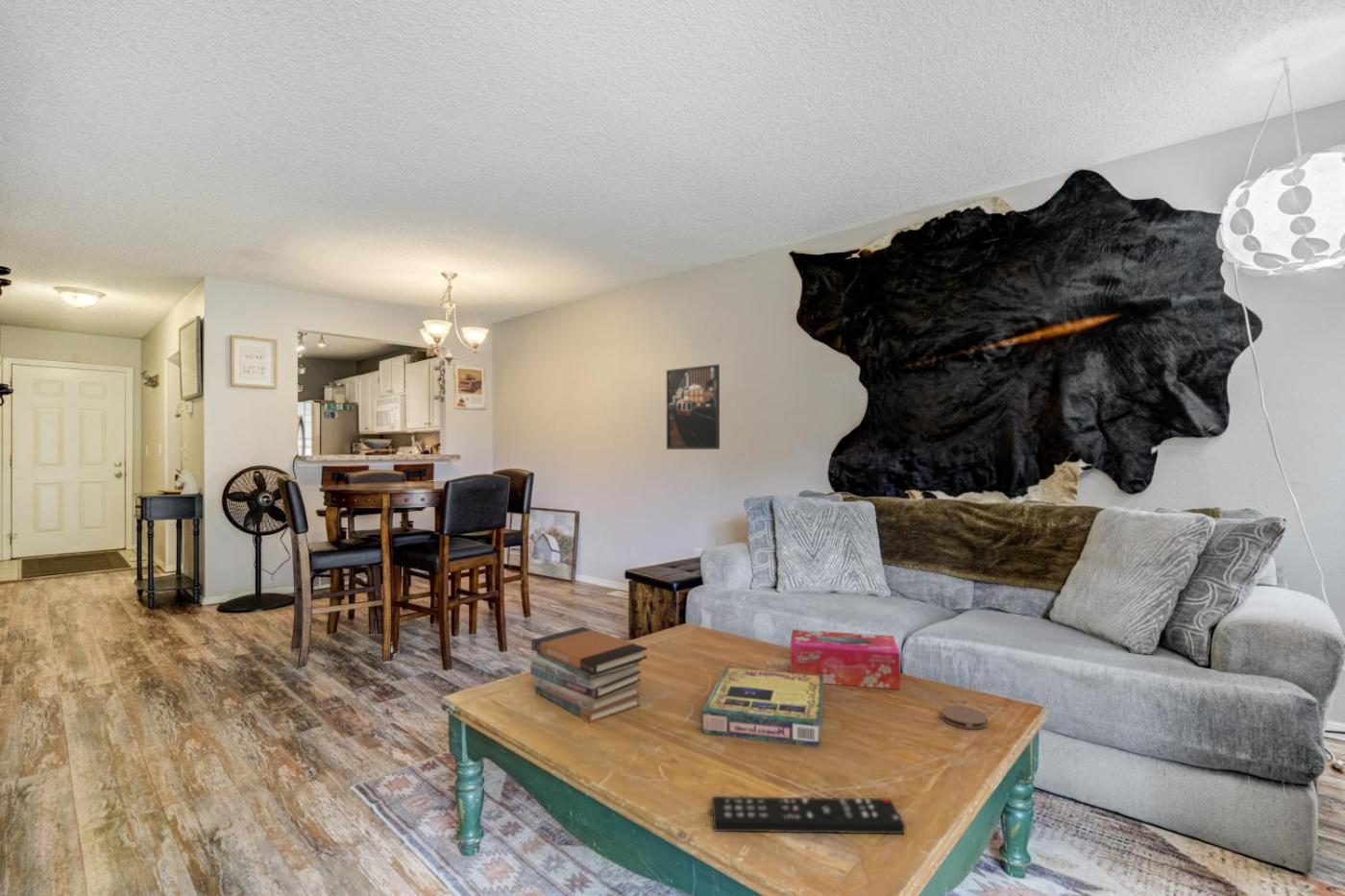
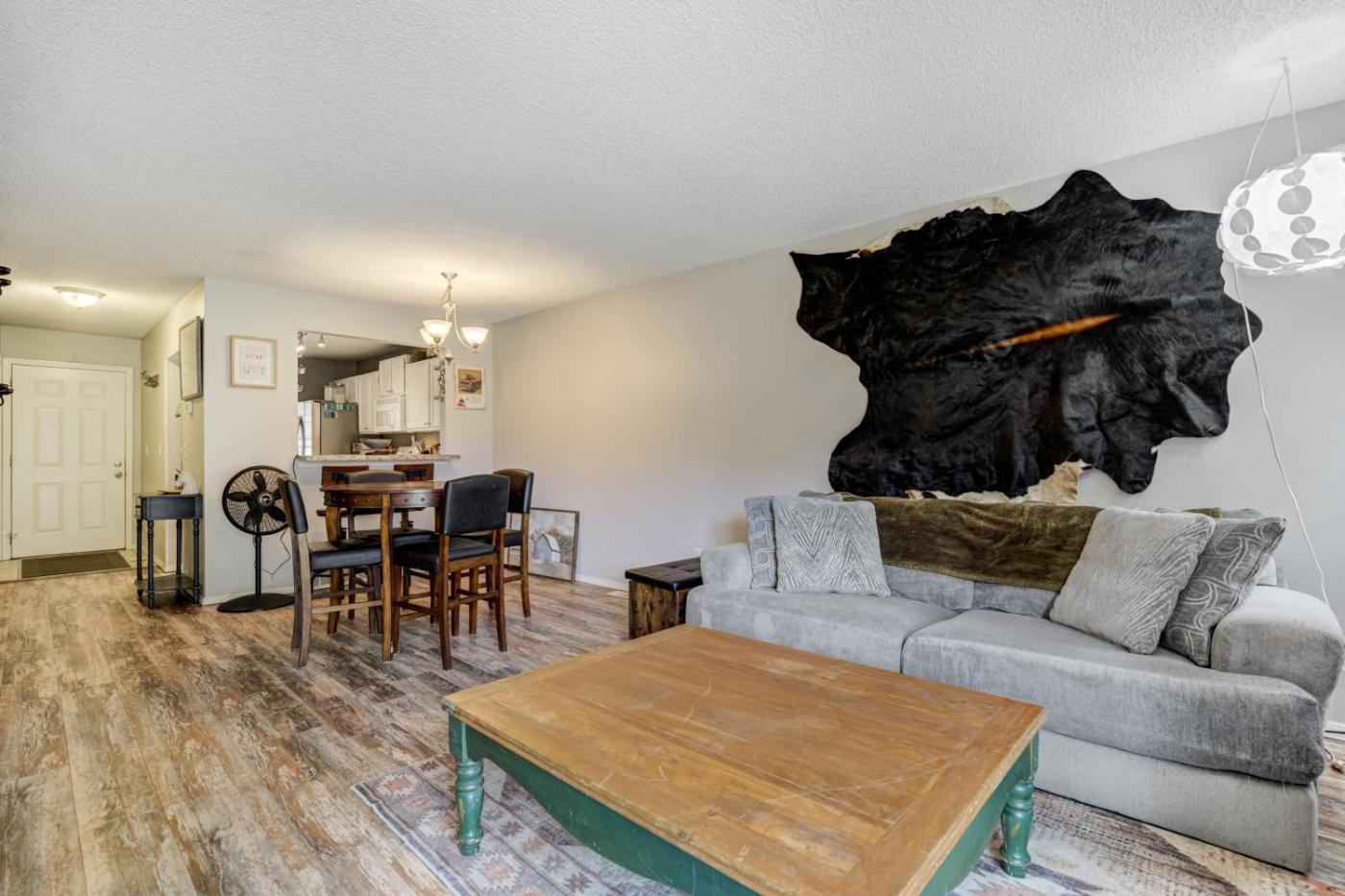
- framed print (692, 408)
- coaster (964, 716)
- tissue box (843, 657)
- video game box (767, 701)
- remote control (805, 812)
- book stack (586, 670)
